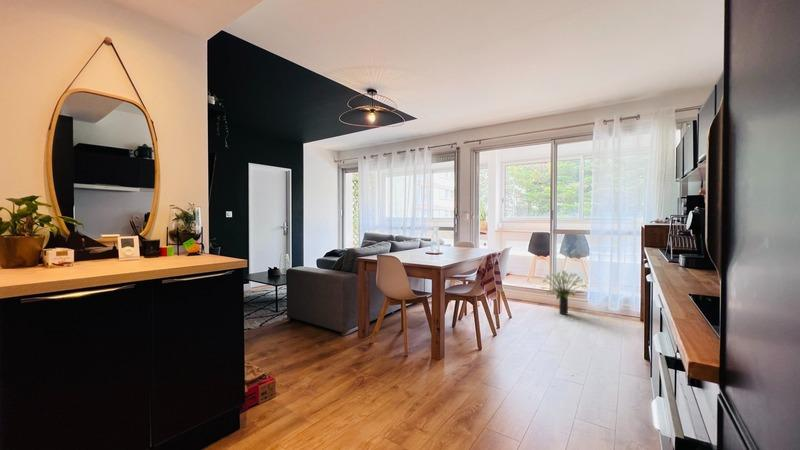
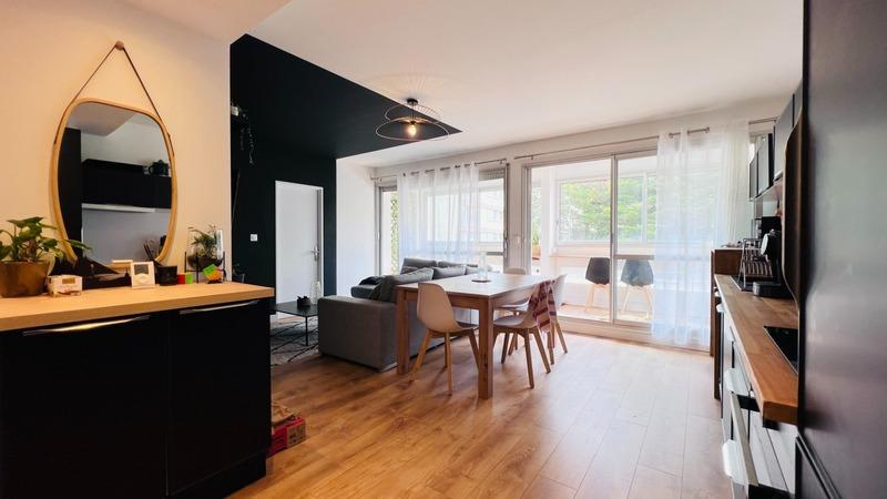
- potted plant (564, 292)
